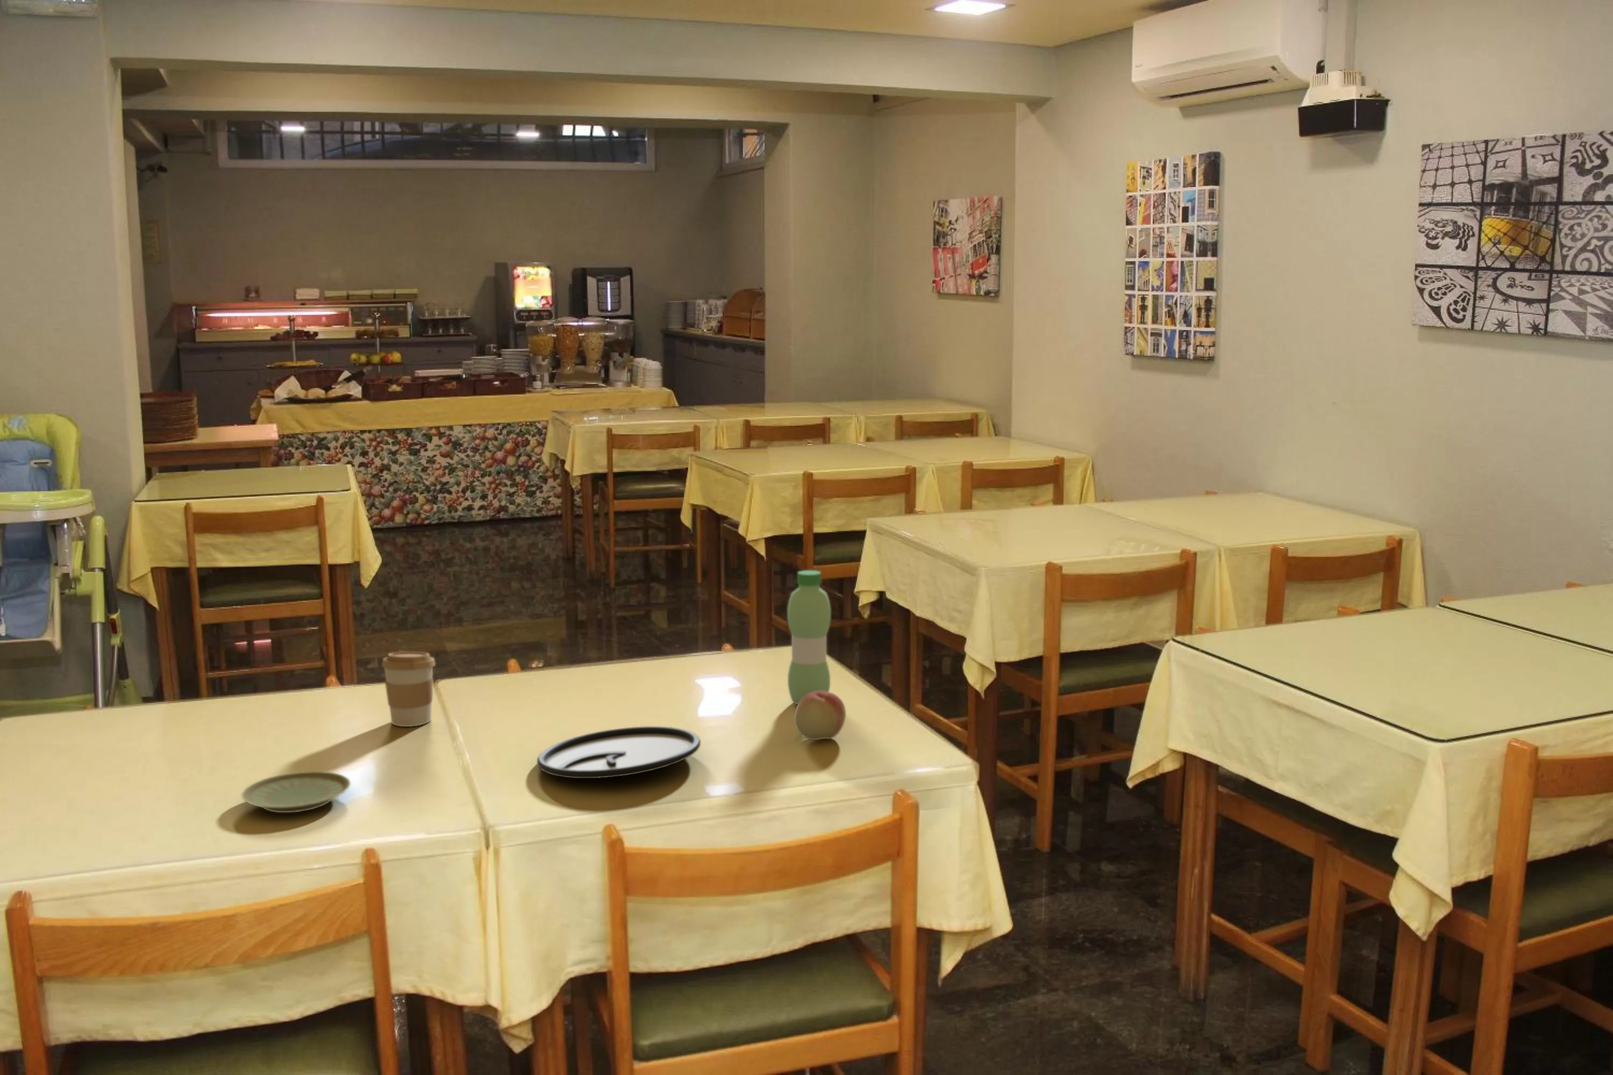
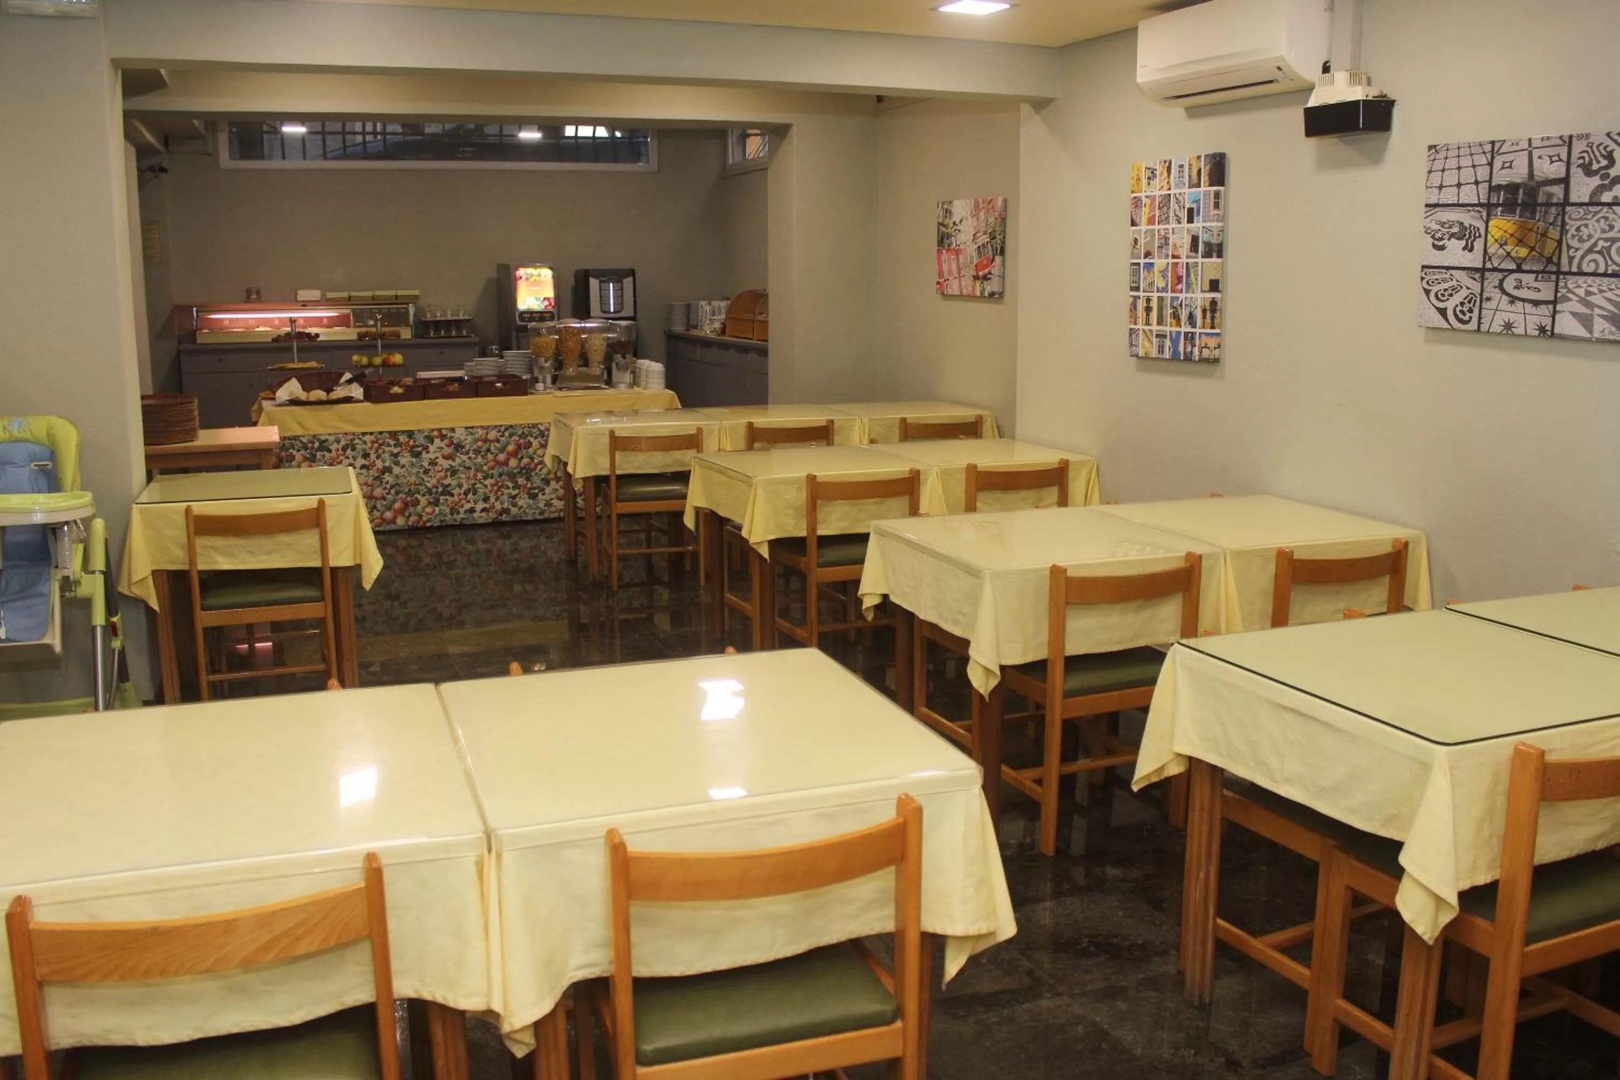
- fruit (821, 716)
- coffee cup (409, 686)
- plate (296, 794)
- plate (619, 751)
- water bottle (809, 638)
